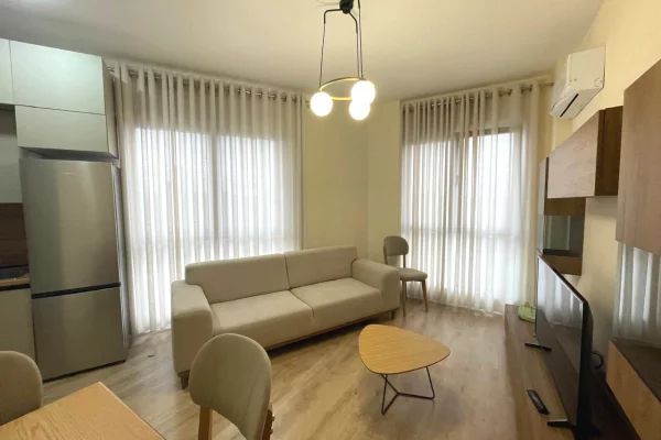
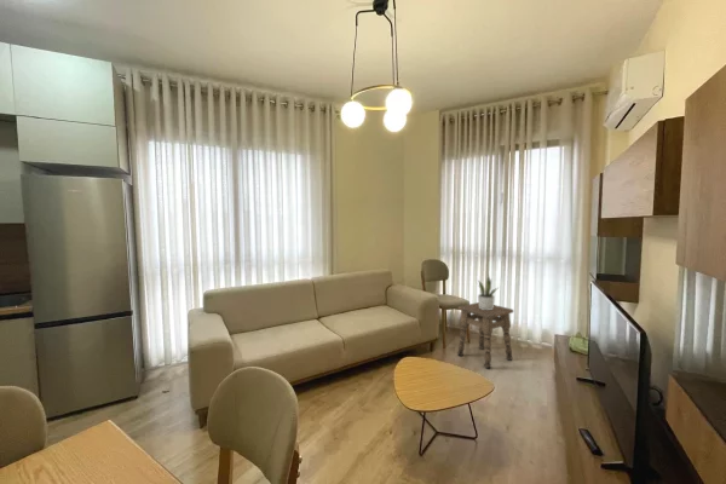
+ side table (484, 333)
+ potted plant (485, 290)
